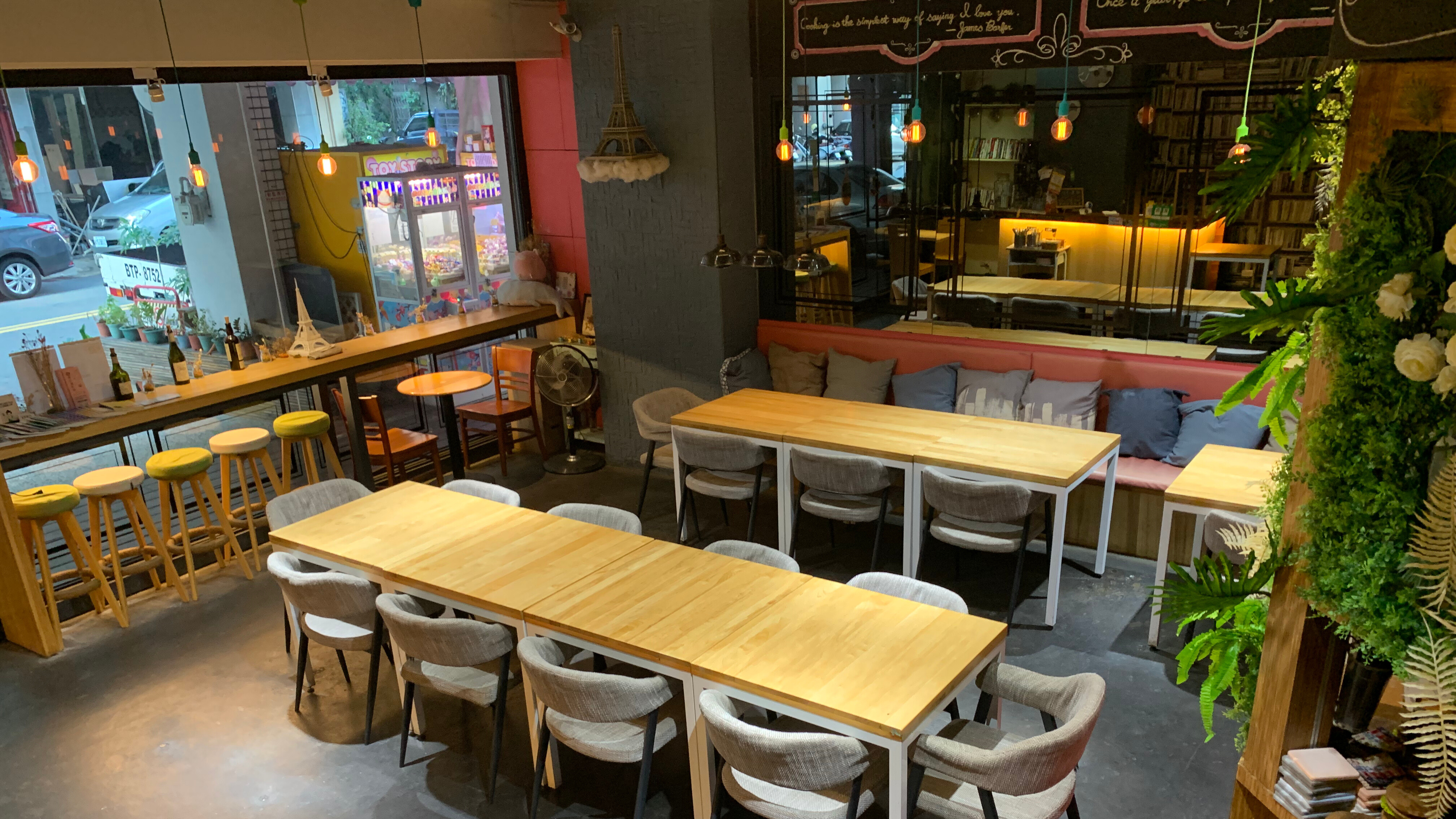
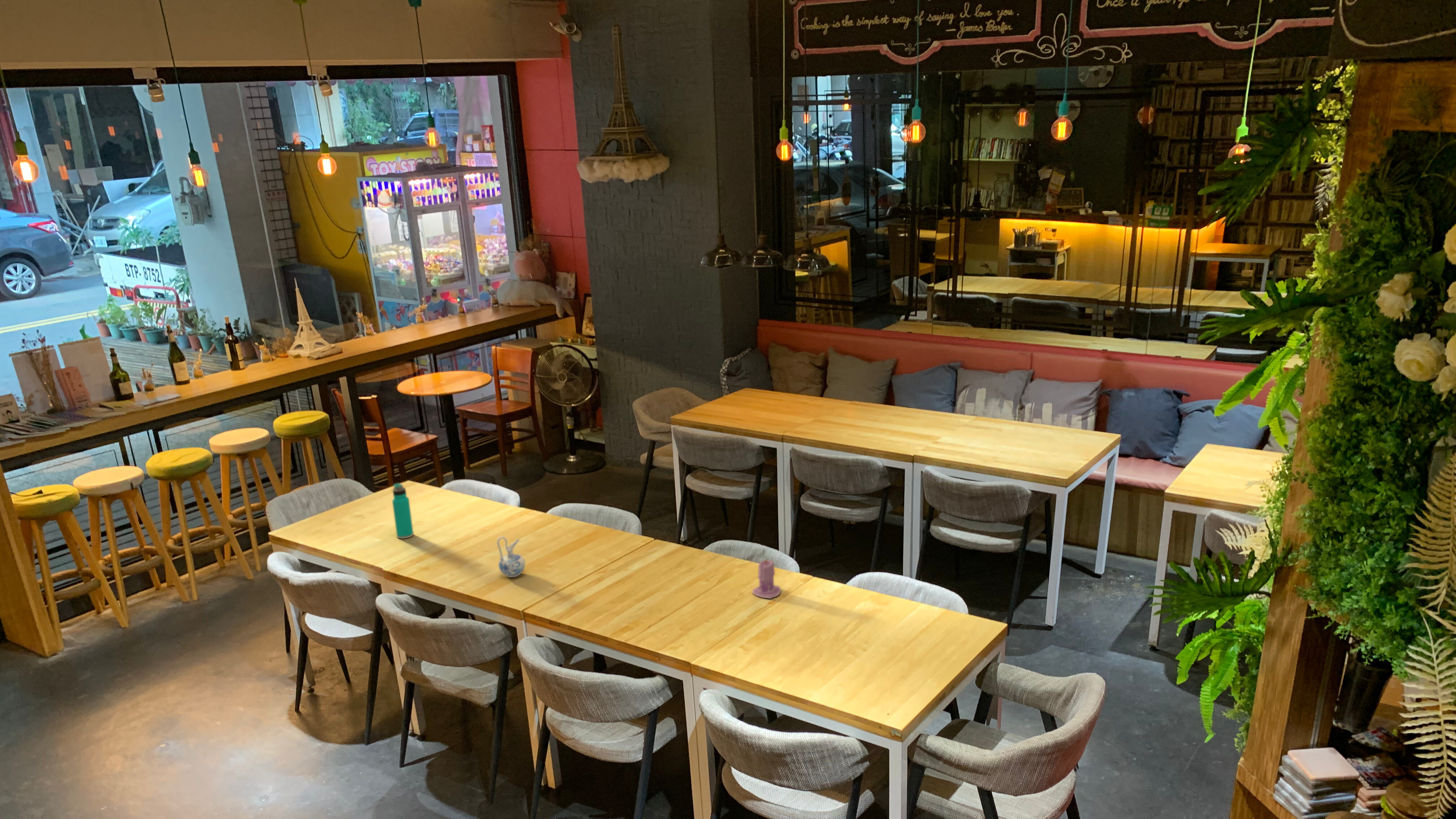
+ ceramic pitcher (511, 554)
+ candle (767, 575)
+ water bottle (402, 510)
